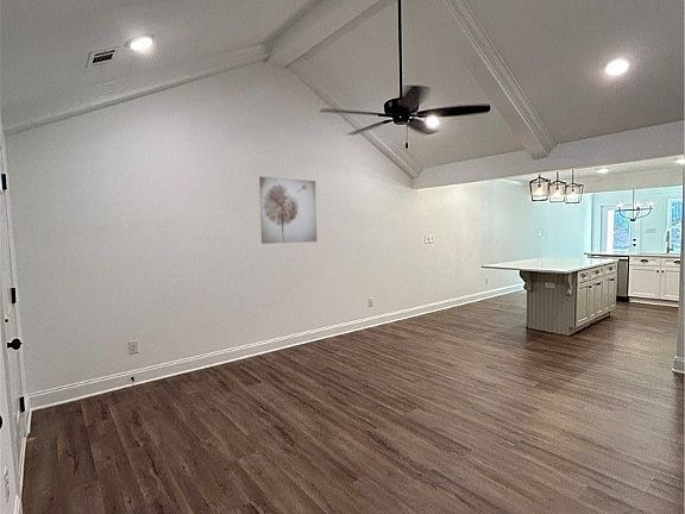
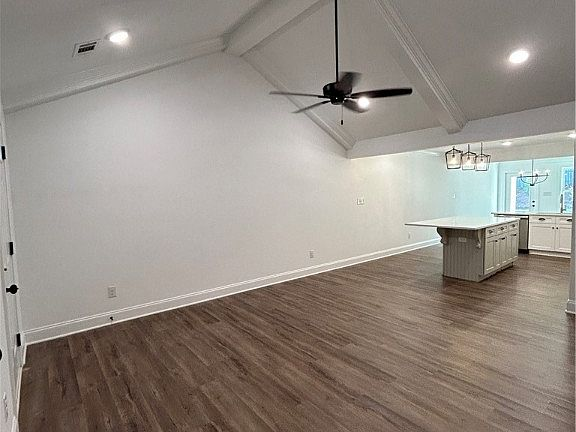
- wall art (289, 211)
